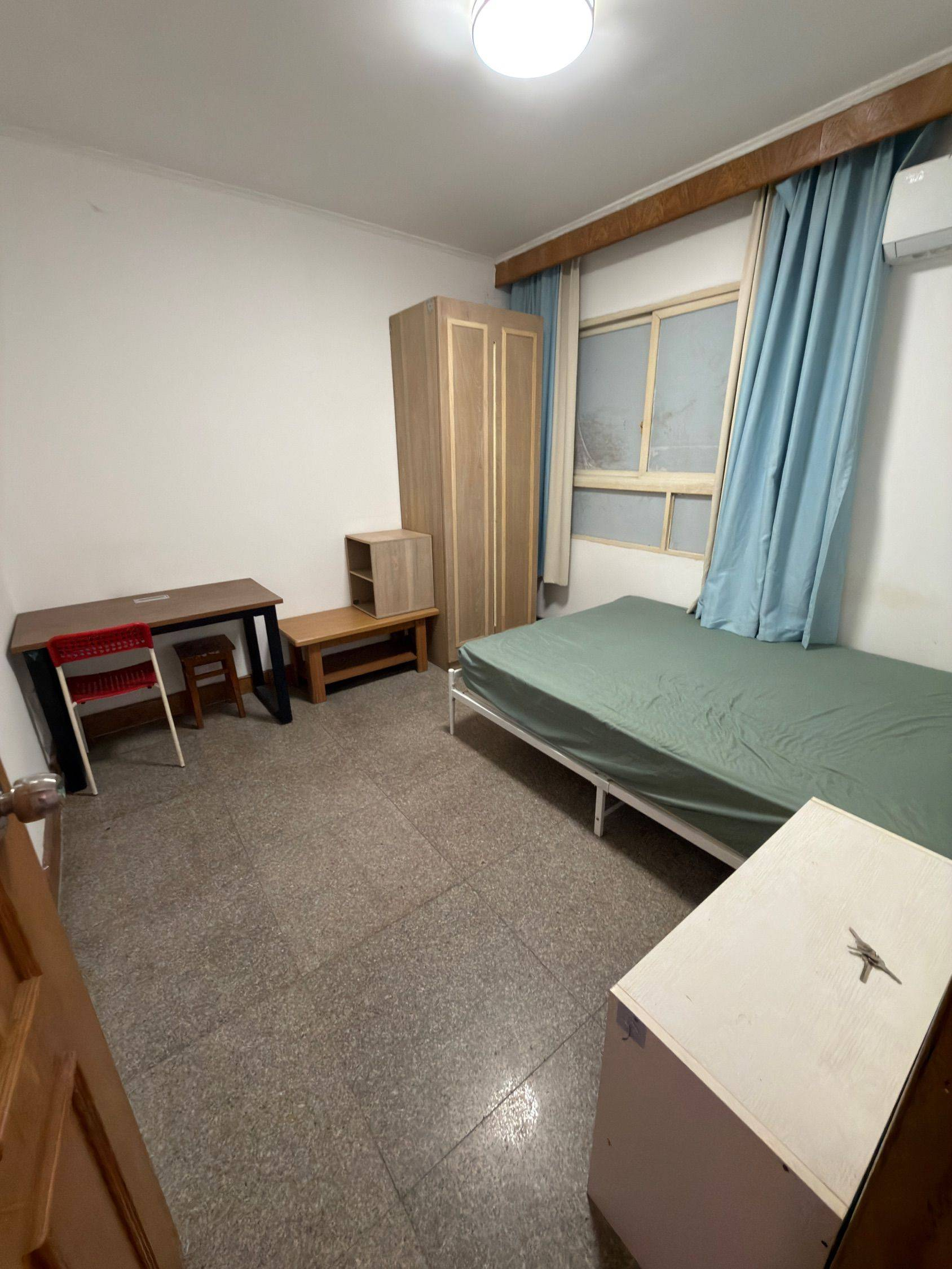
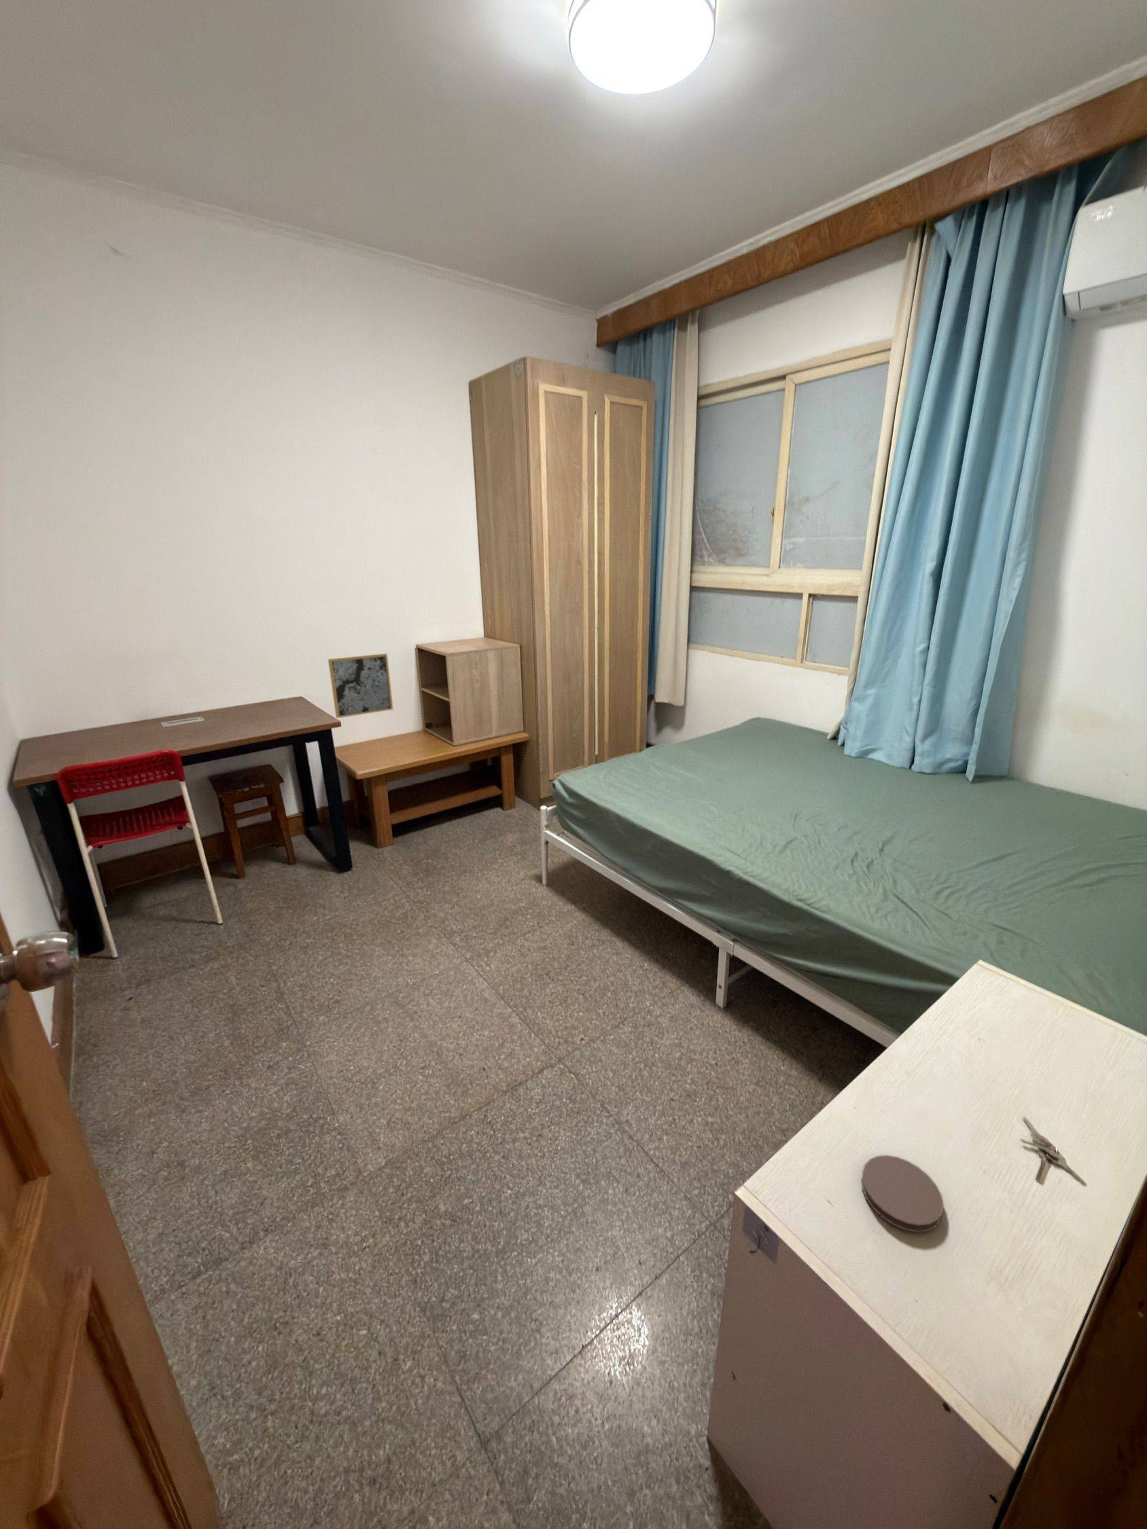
+ wall art (361, 686)
+ coaster (901, 1192)
